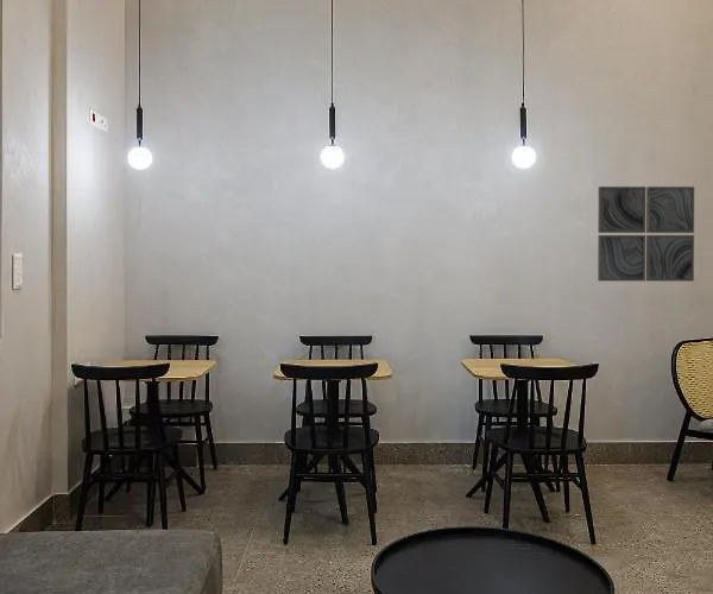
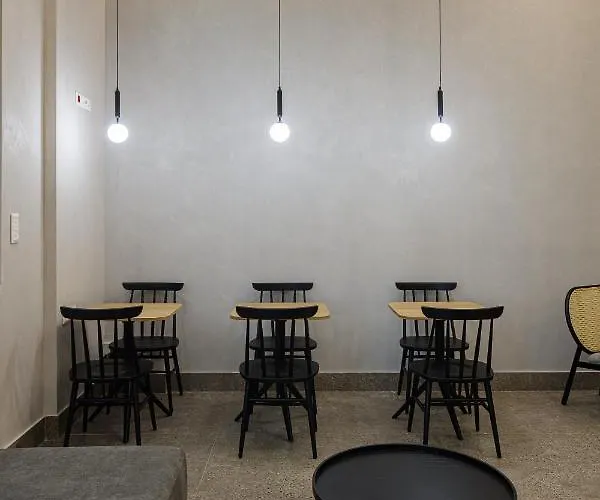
- wall art (646, 235)
